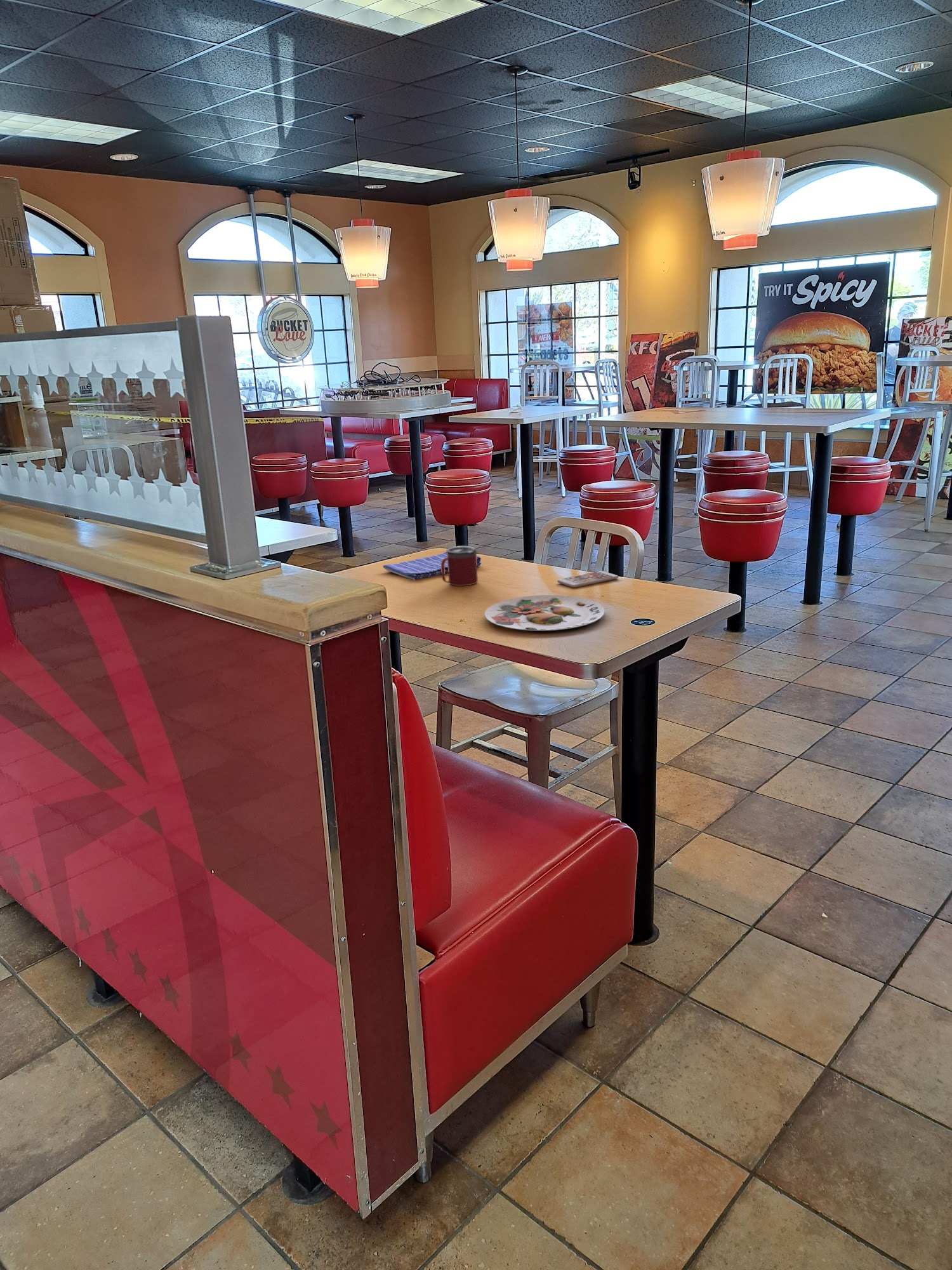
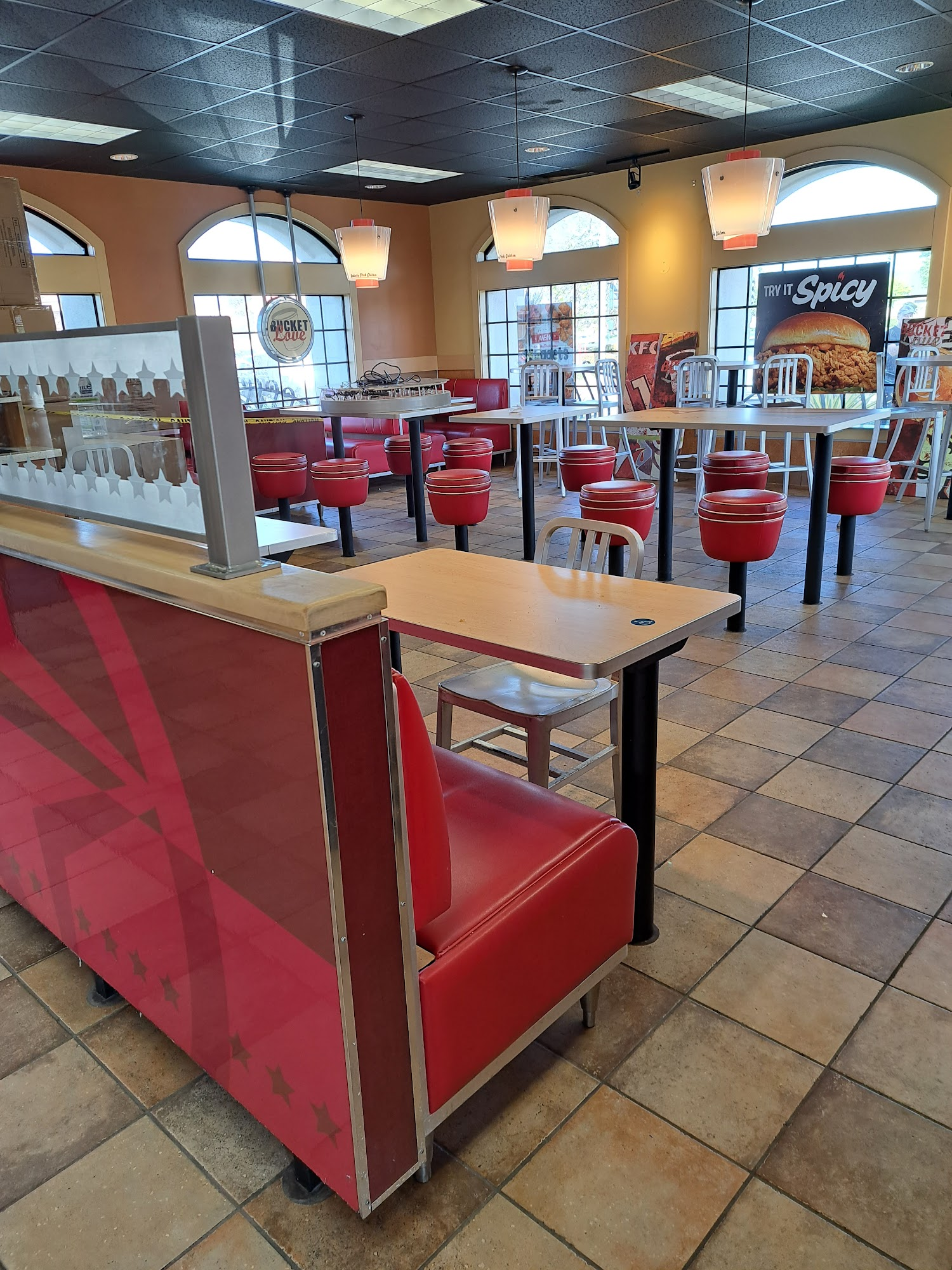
- beverage cup (459, 566)
- smartphone (588, 578)
- plate (544, 613)
- dish towel (433, 563)
